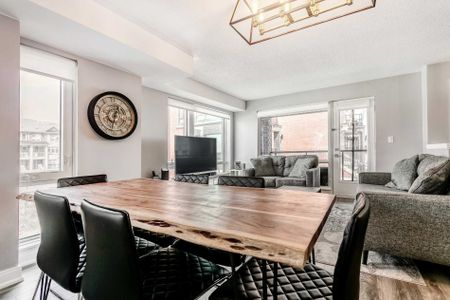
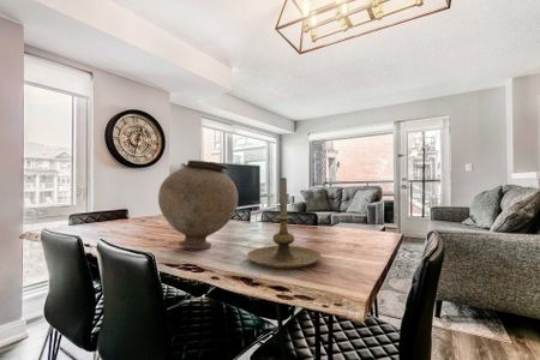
+ candle holder (283, 217)
+ vase (199, 204)
